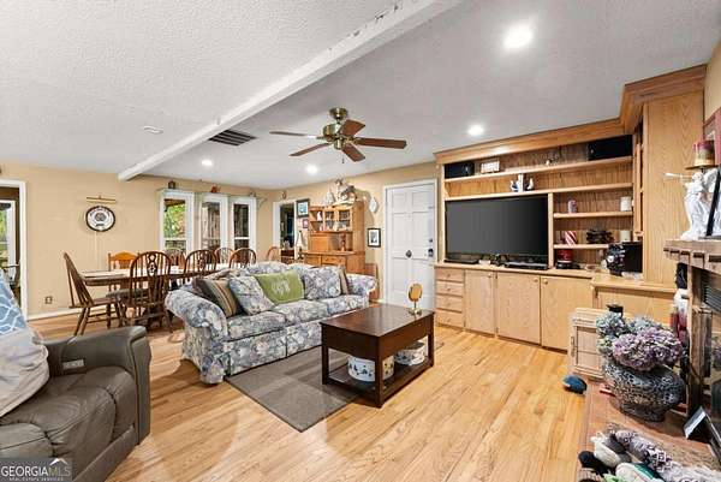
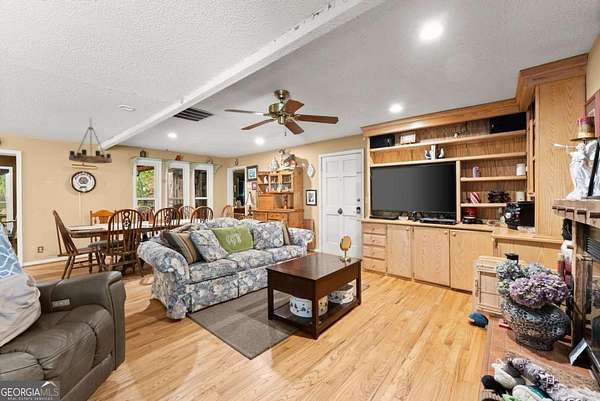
+ chandelier (90, 139)
